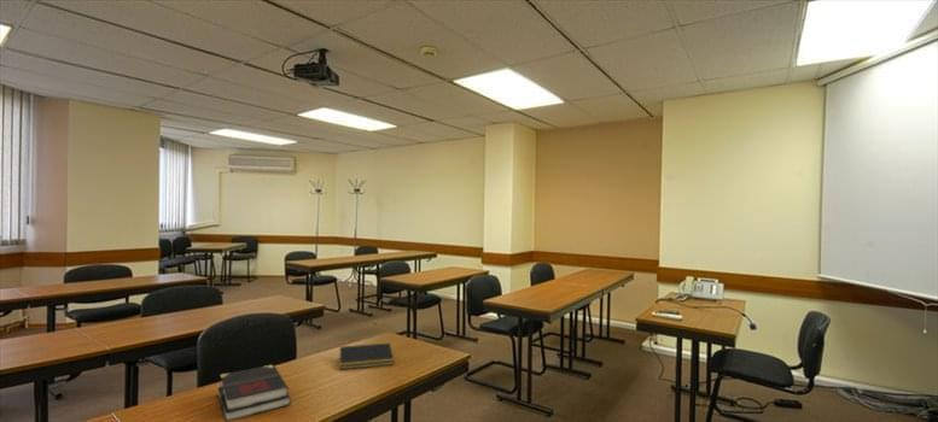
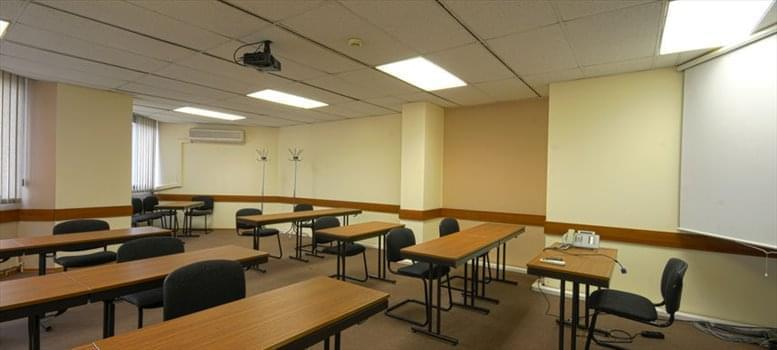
- notepad (366, 354)
- book (252, 388)
